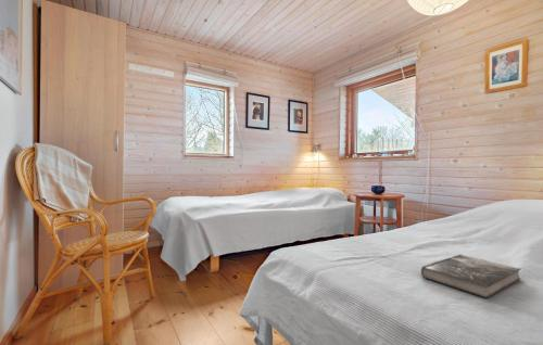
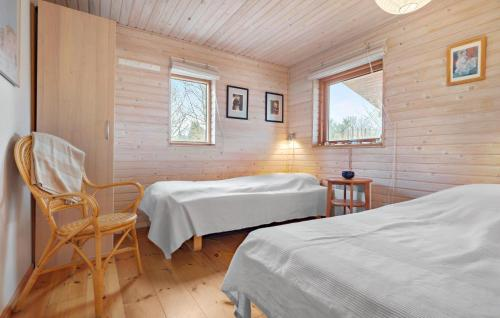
- book (470, 272)
